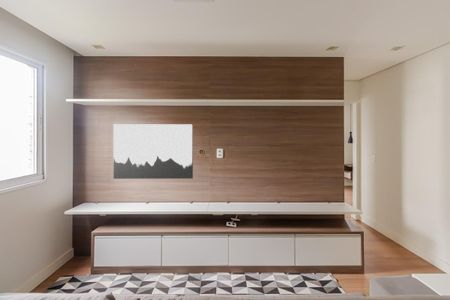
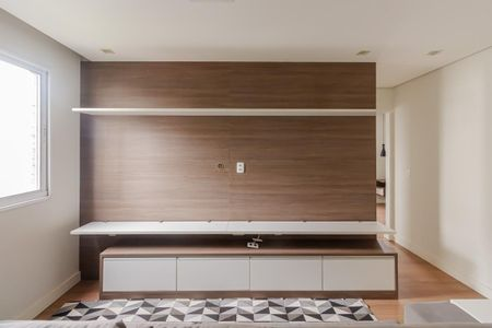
- wall art (153, 151)
